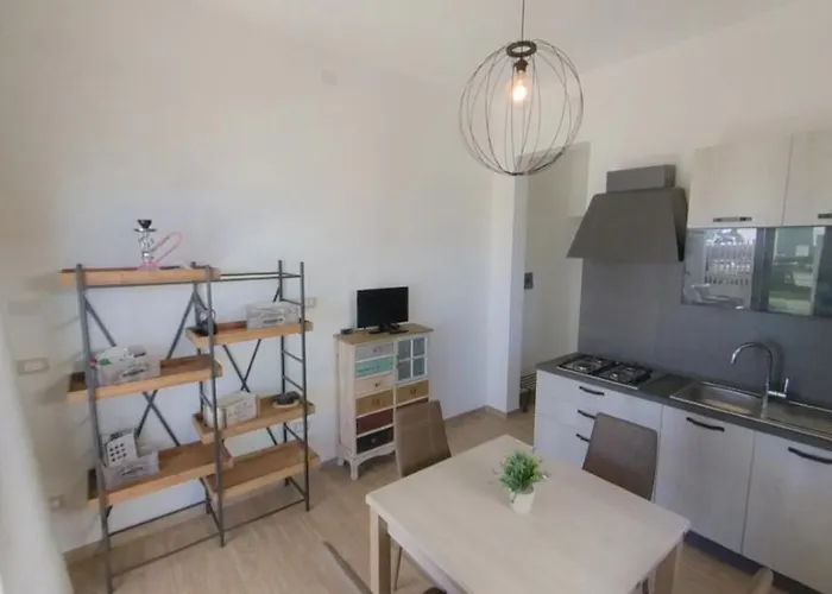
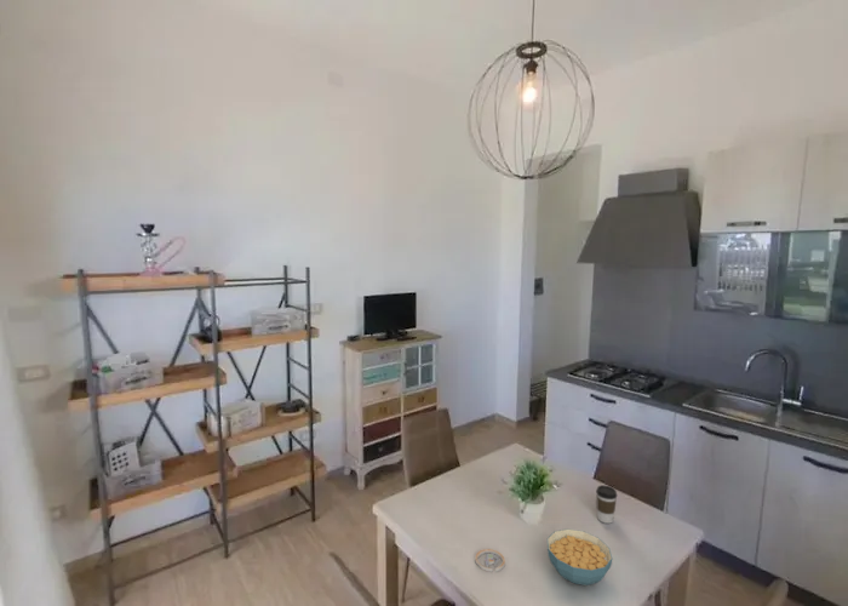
+ coffee cup (606, 504)
+ cereal bowl (578, 562)
+ coaster (489, 559)
